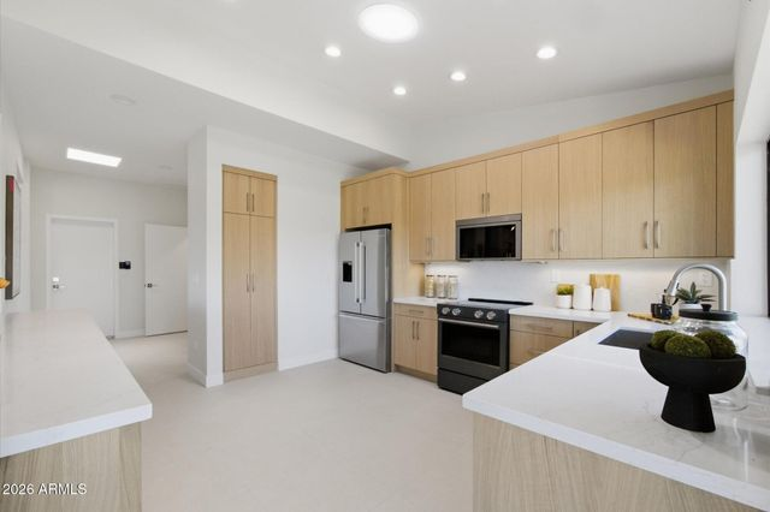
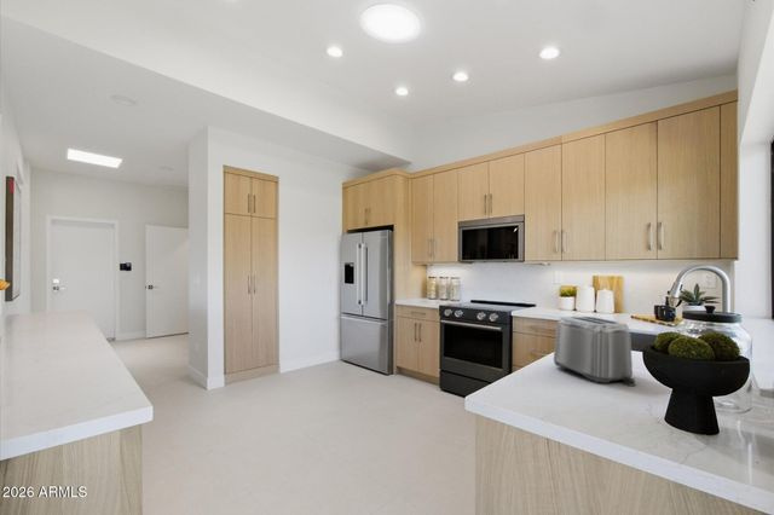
+ toaster (593, 346)
